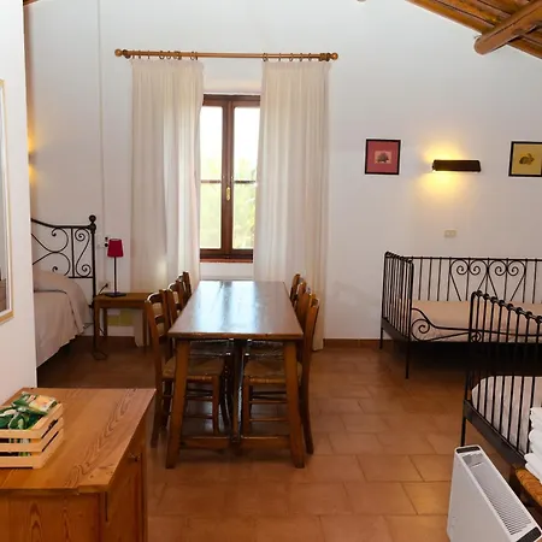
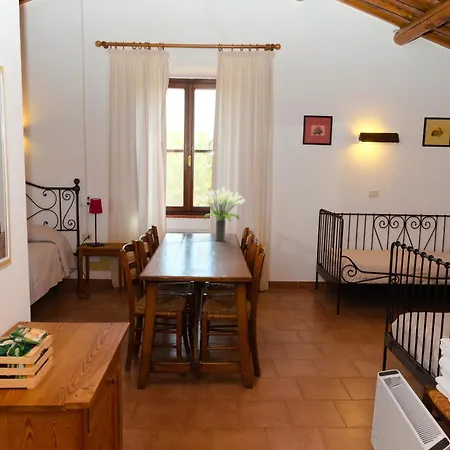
+ potted plant (219, 213)
